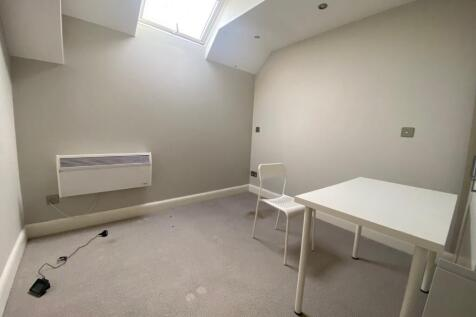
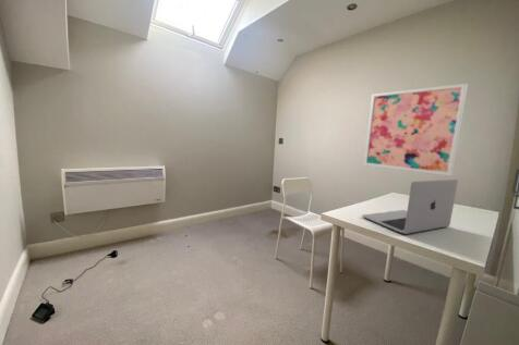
+ wall art (408, 131)
+ laptop (409, 199)
